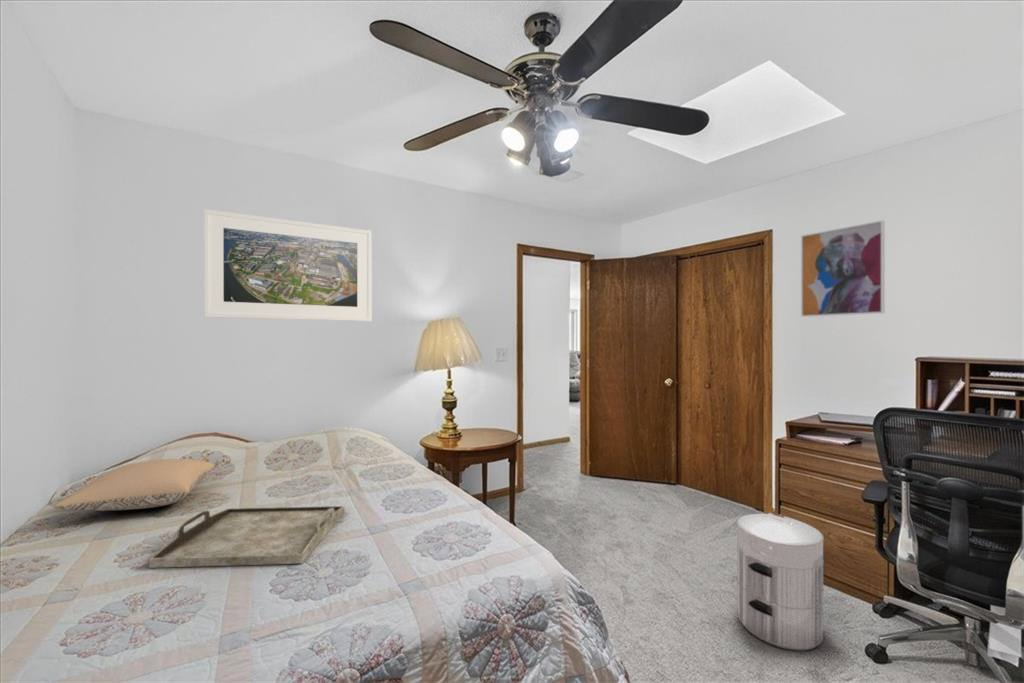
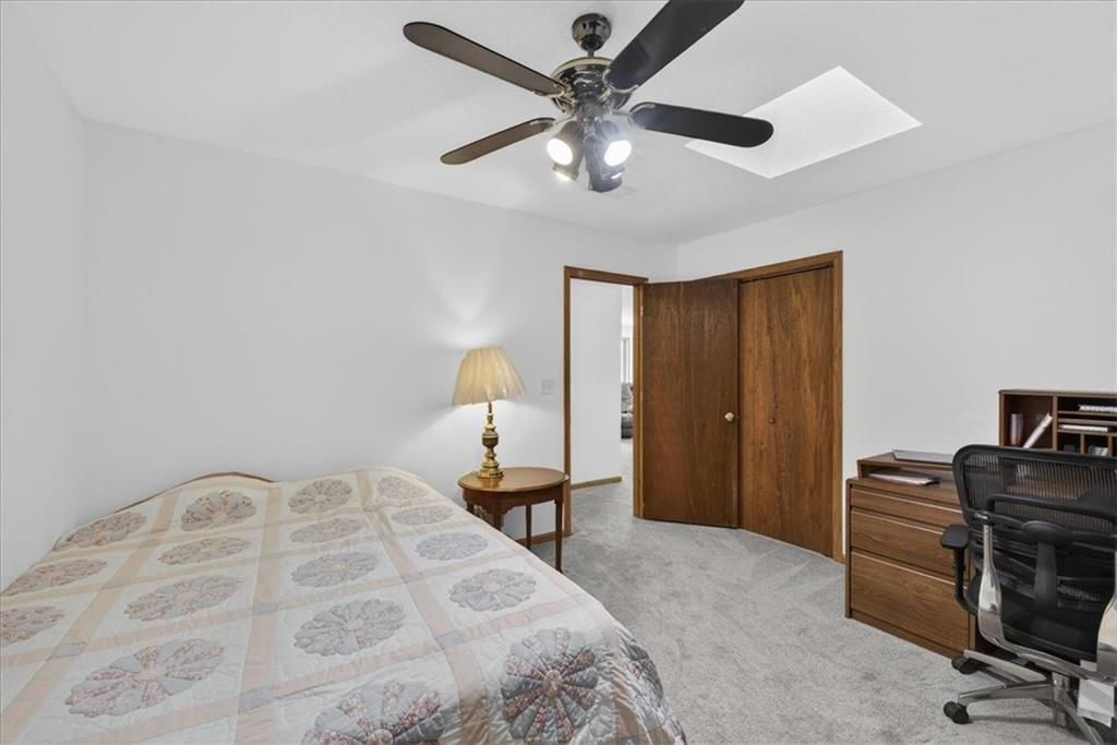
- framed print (295, 270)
- pillow (145, 483)
- waste bin (778, 570)
- wall art (840, 271)
- serving tray (260, 525)
